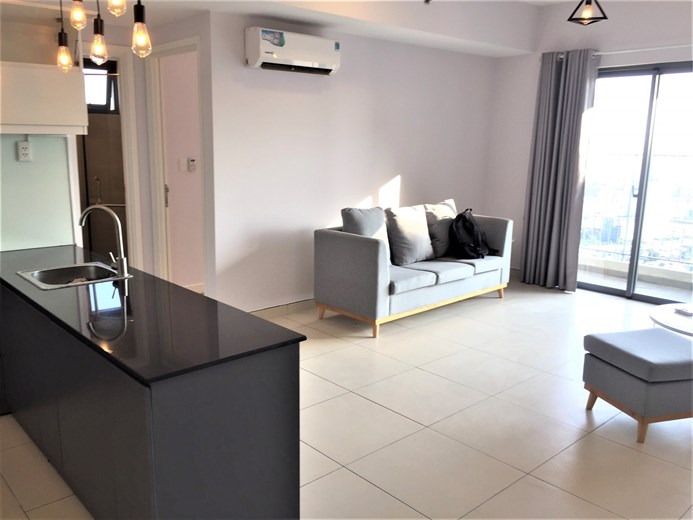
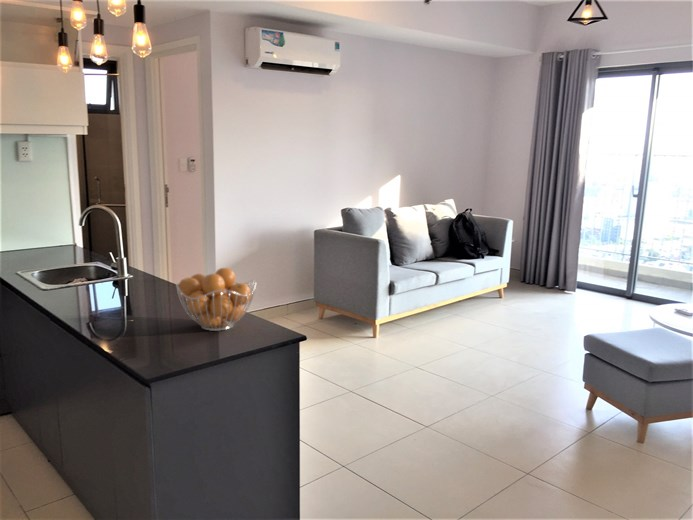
+ fruit basket (217, 298)
